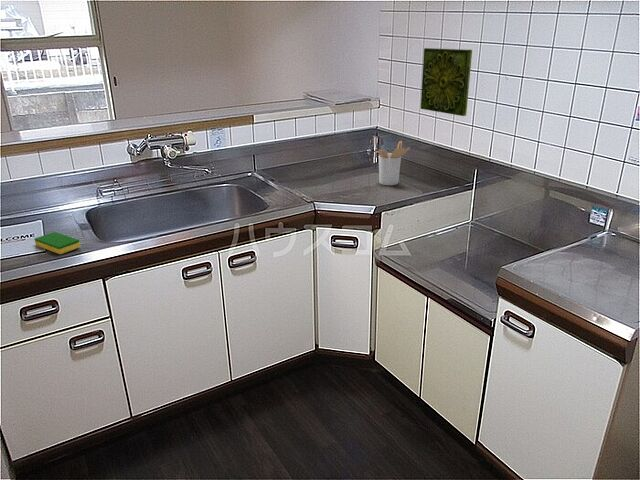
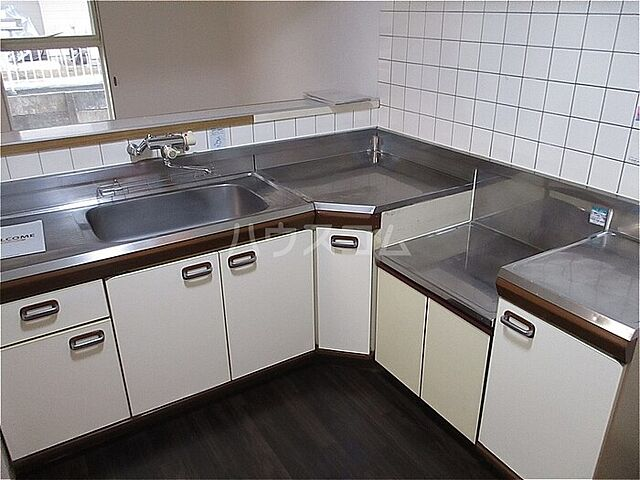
- decorative tile (444, 81)
- utensil holder (393, 163)
- dish sponge (57, 242)
